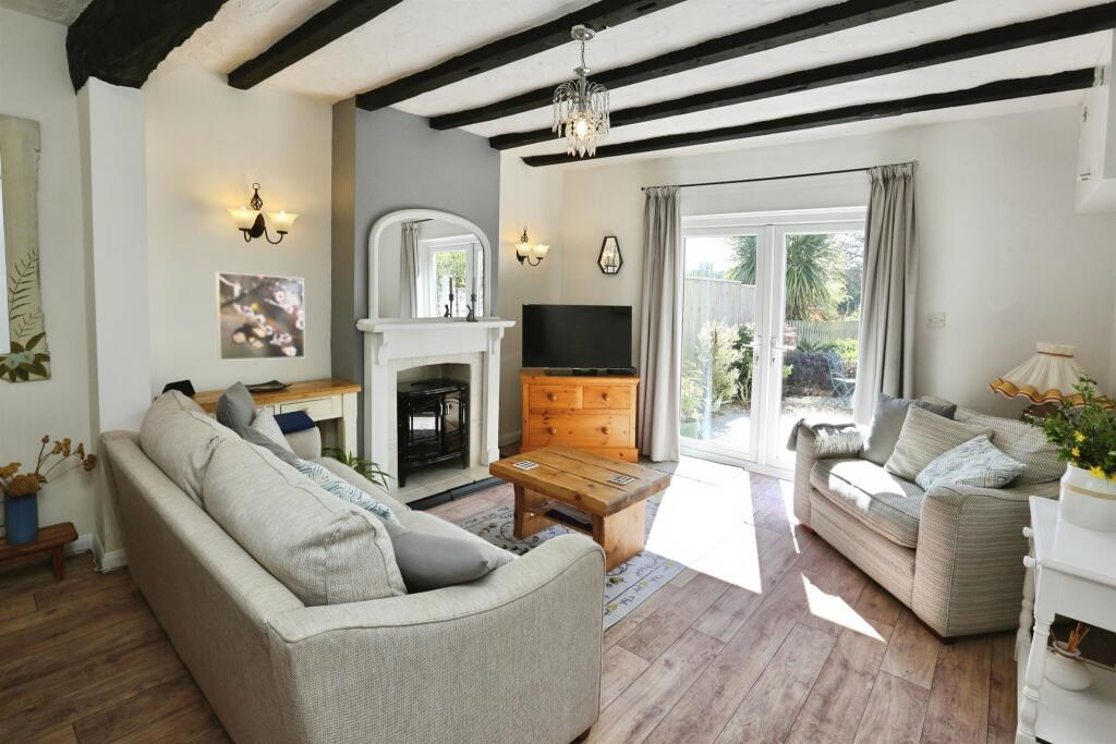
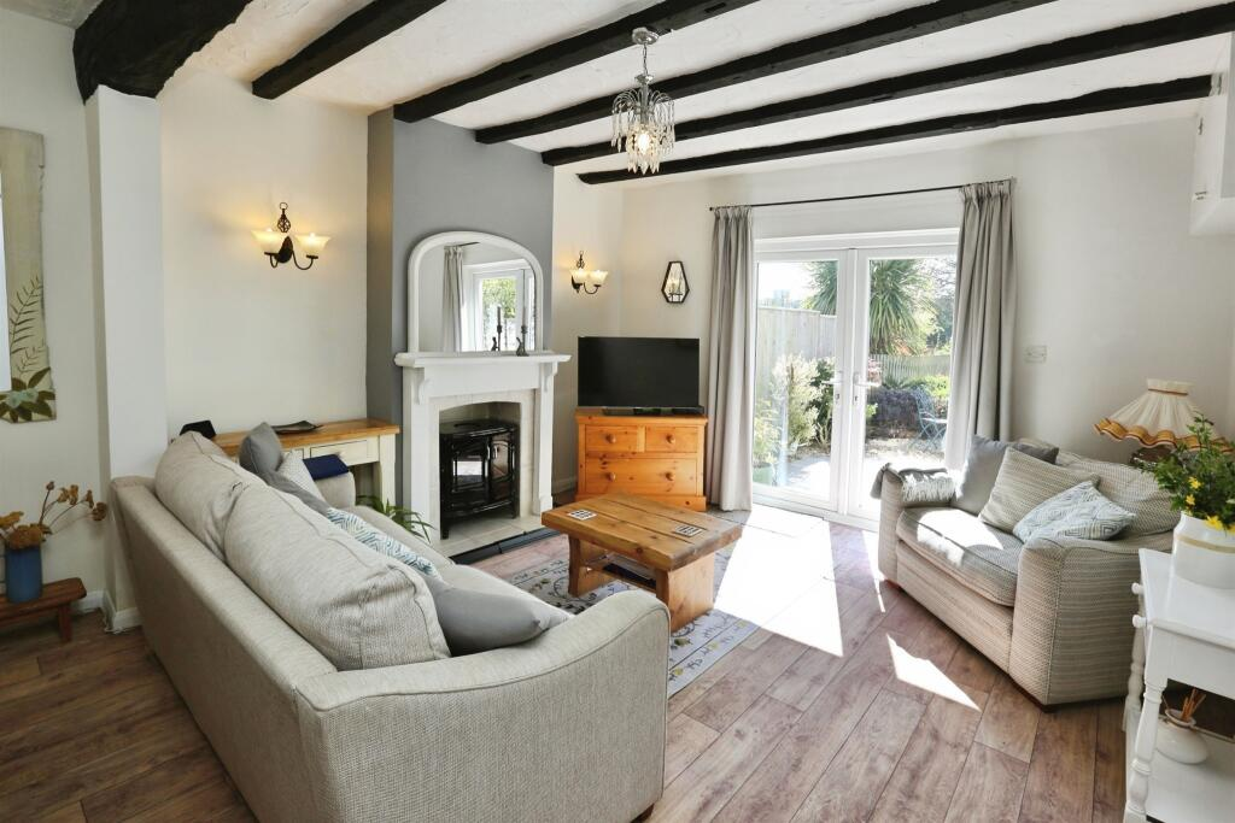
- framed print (263, 317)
